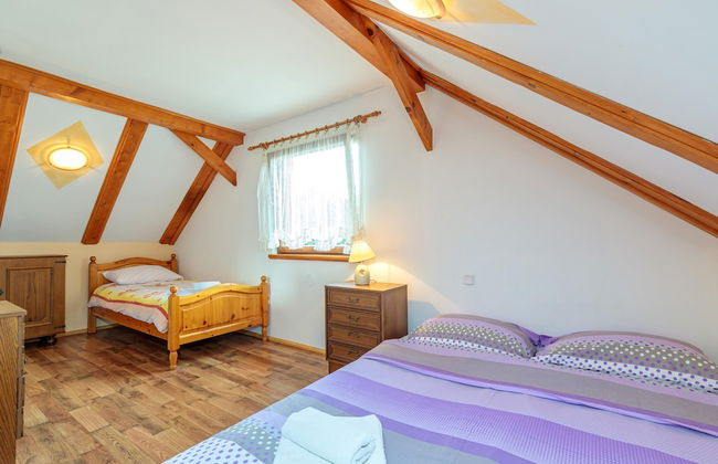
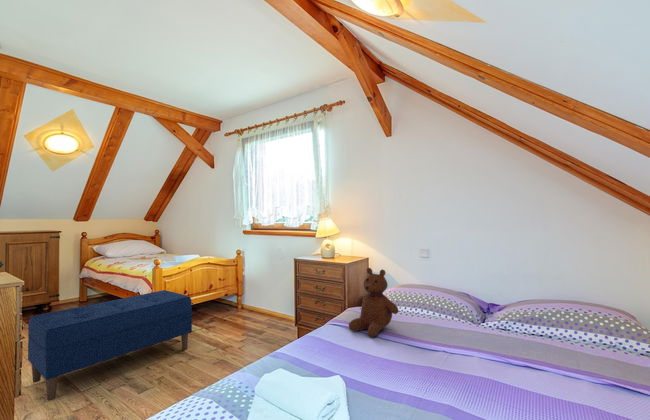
+ bench (118, 334)
+ teddy bear (371, 299)
